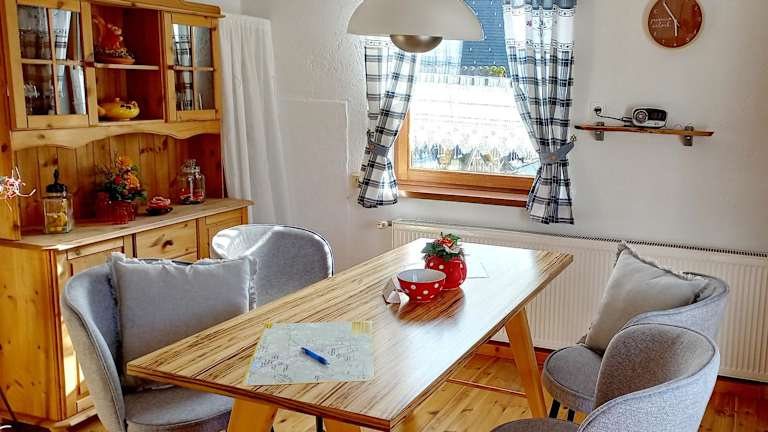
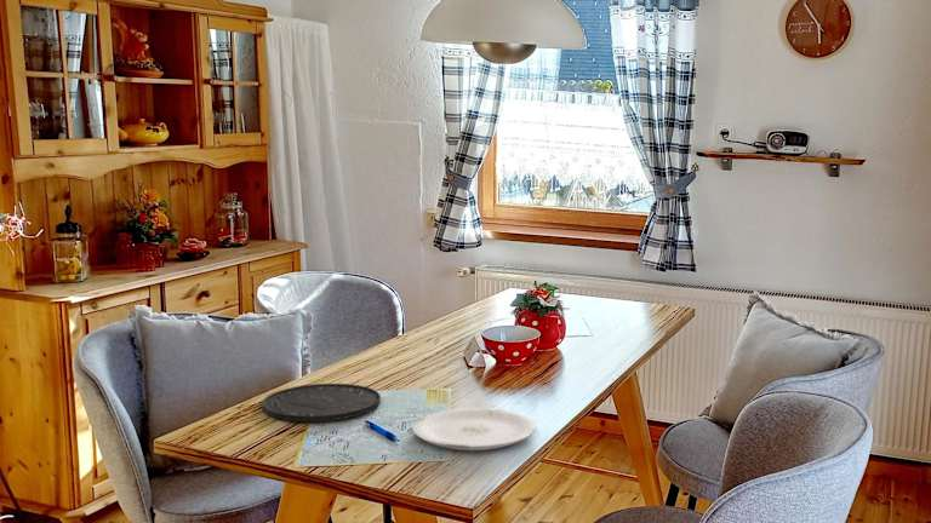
+ plate (321, 401)
+ plate (474, 430)
